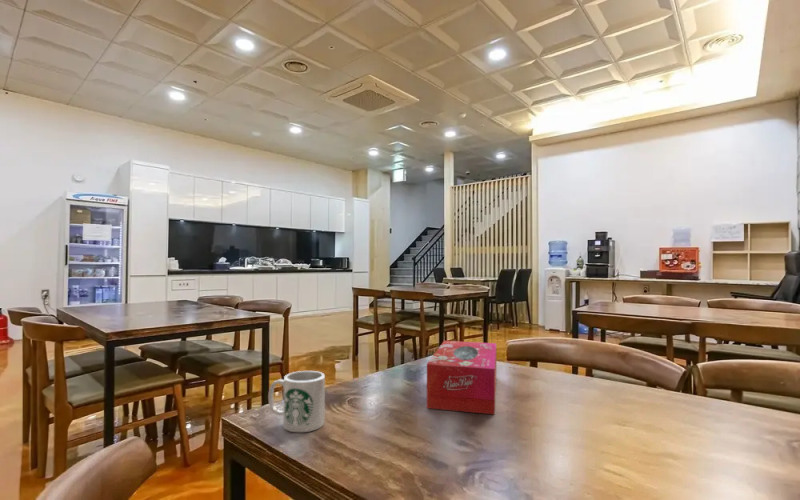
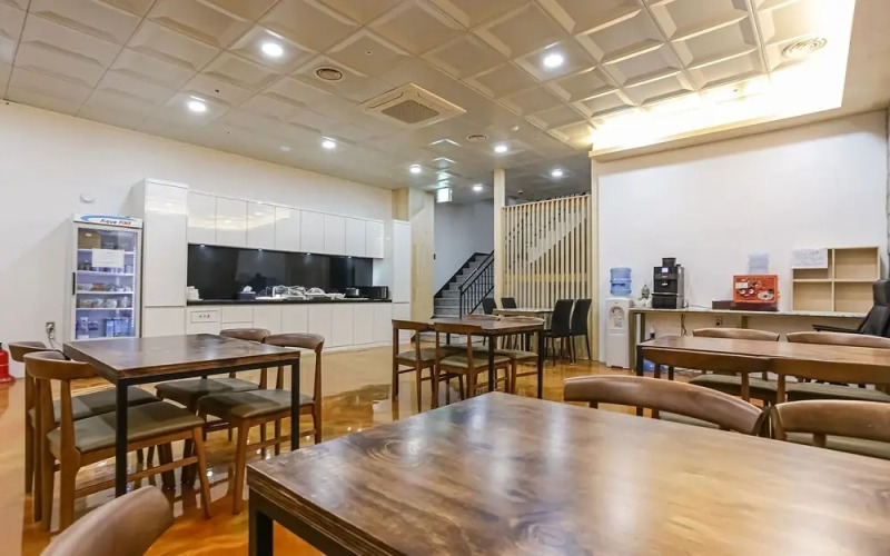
- mug (295, 399)
- tissue box (465, 371)
